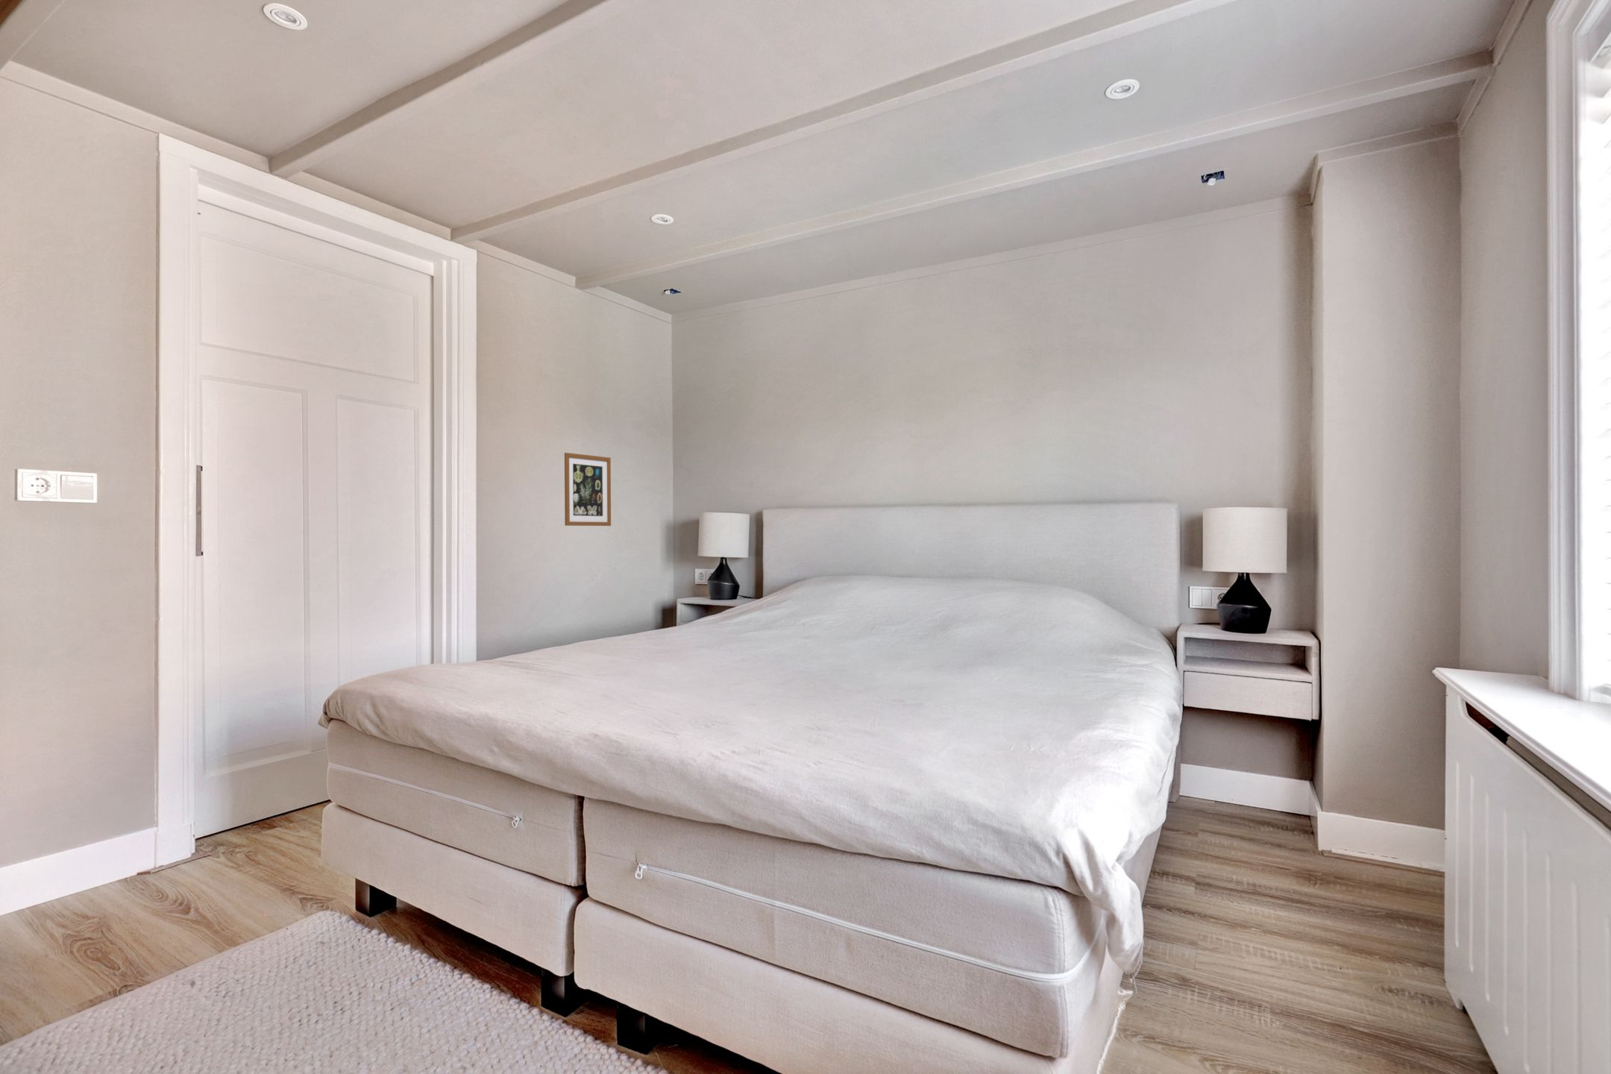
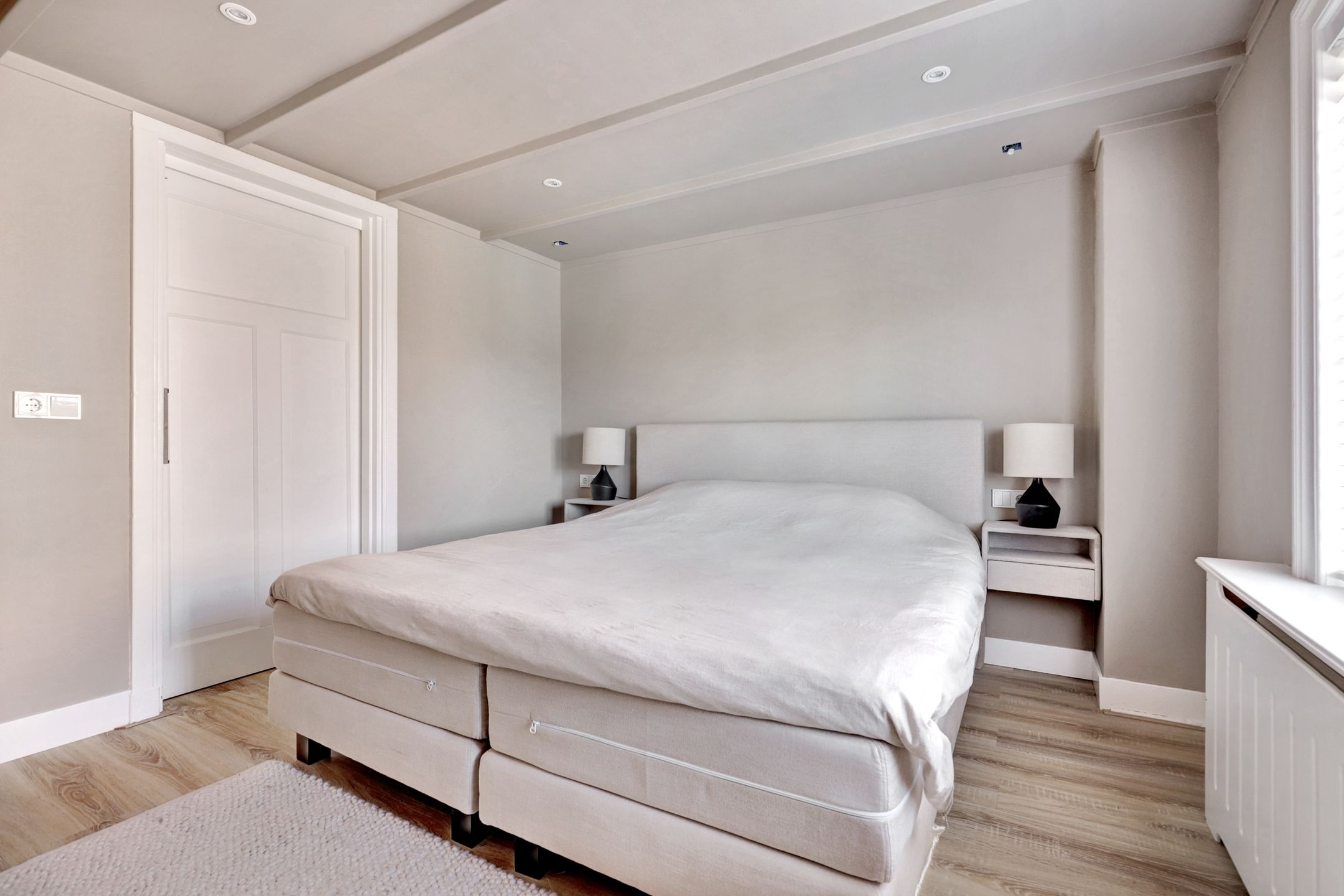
- wall art (589, 490)
